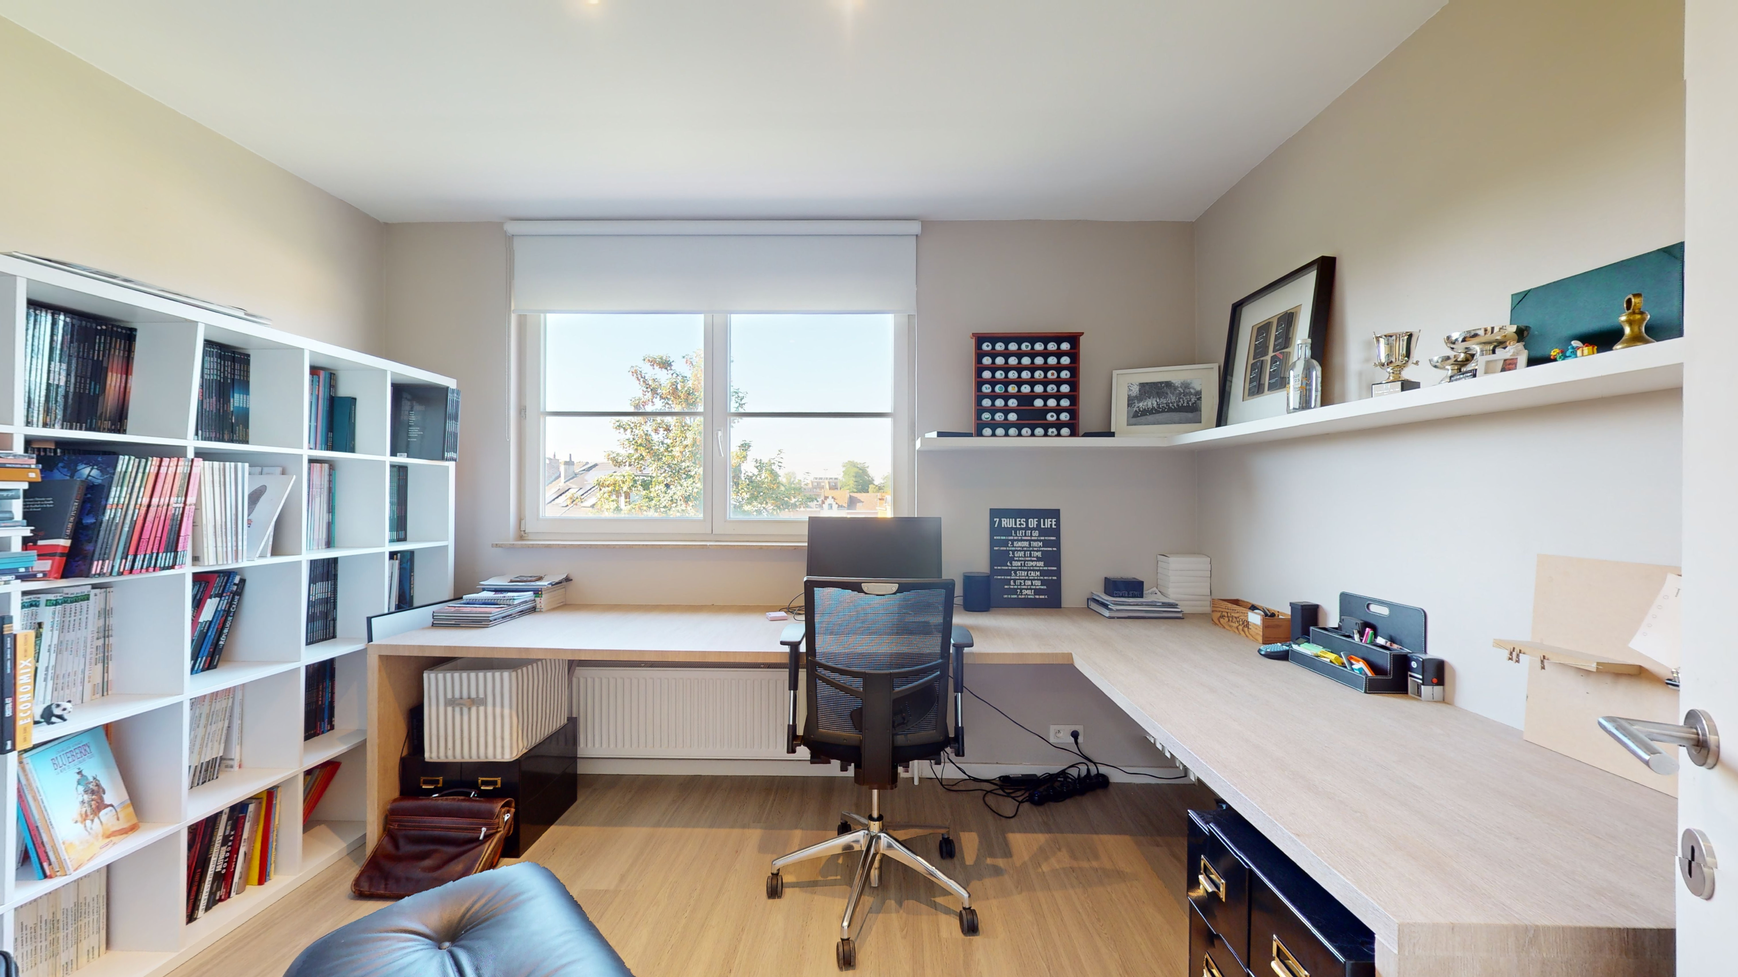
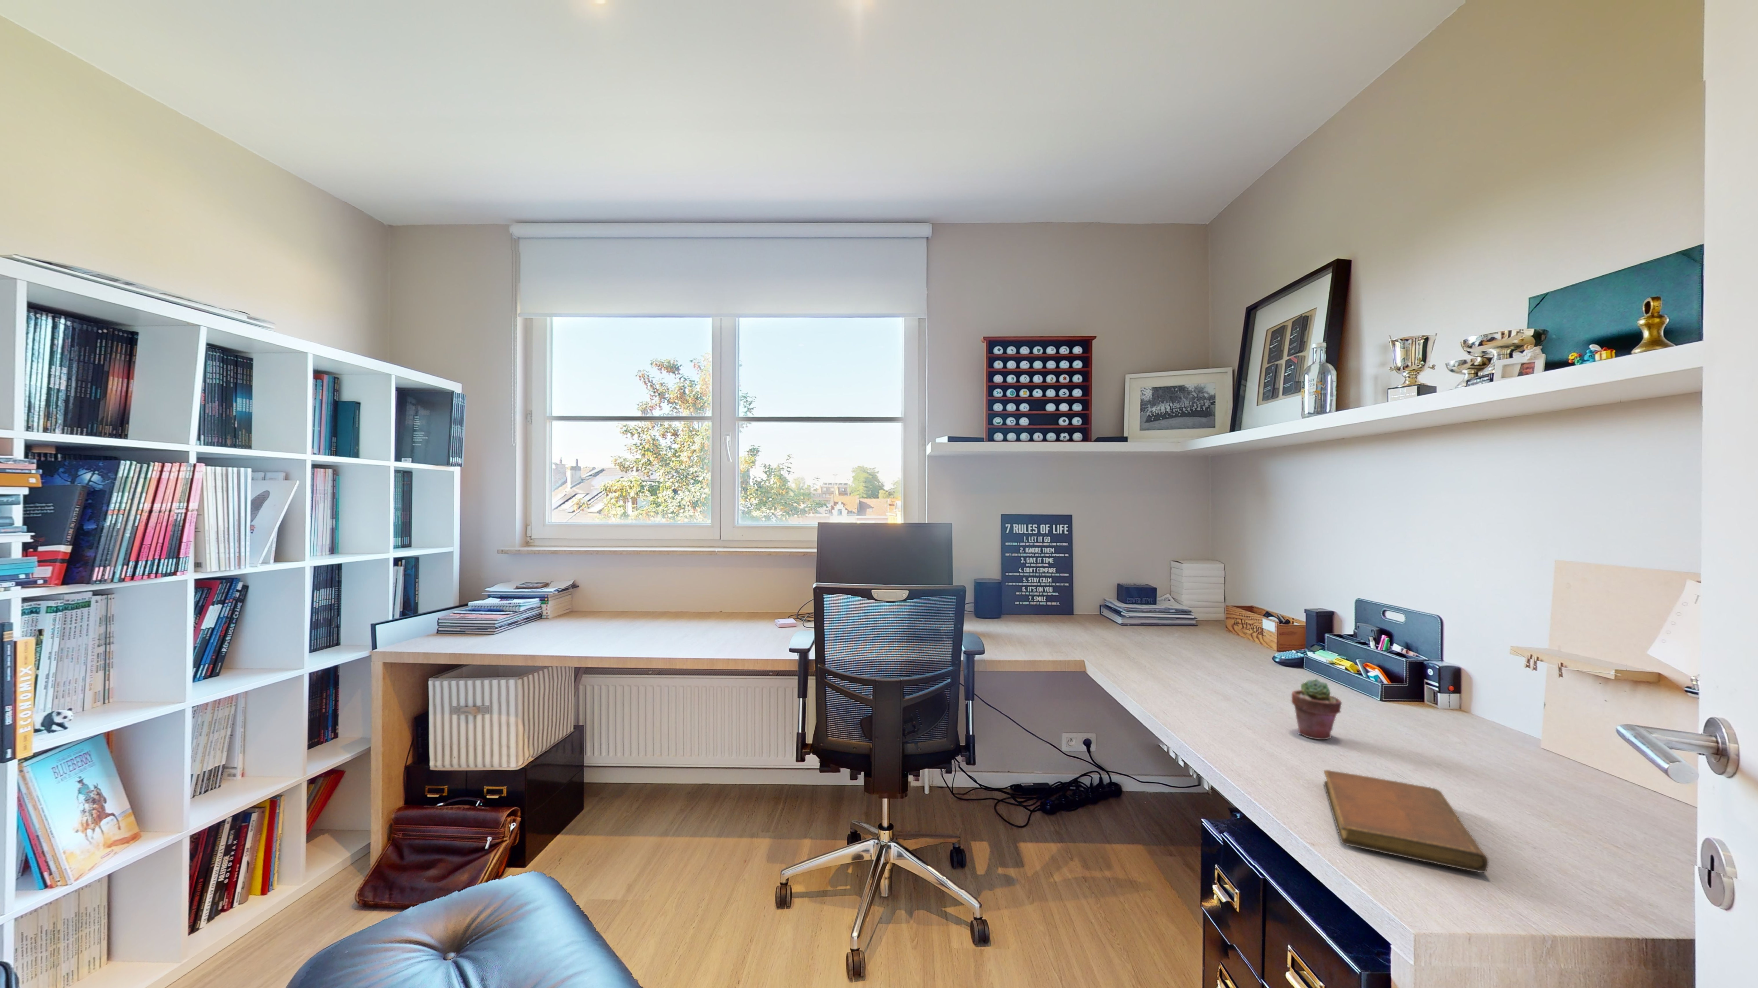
+ potted succulent (1316, 707)
+ notebook (1395, 814)
